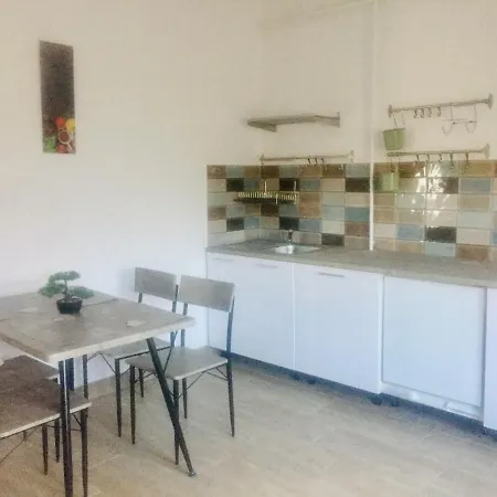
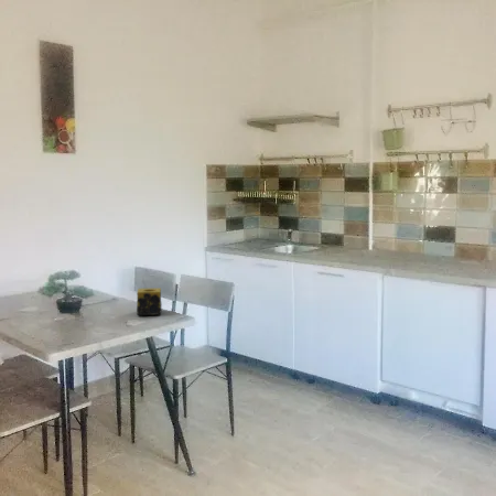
+ candle (149, 301)
